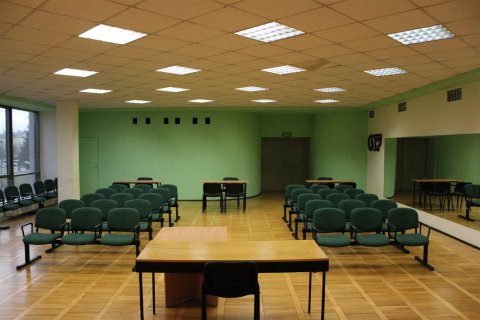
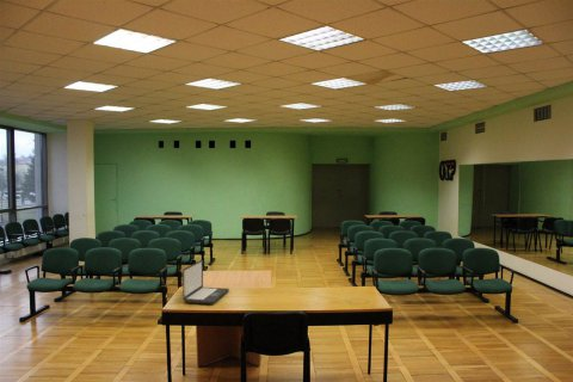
+ laptop (202, 281)
